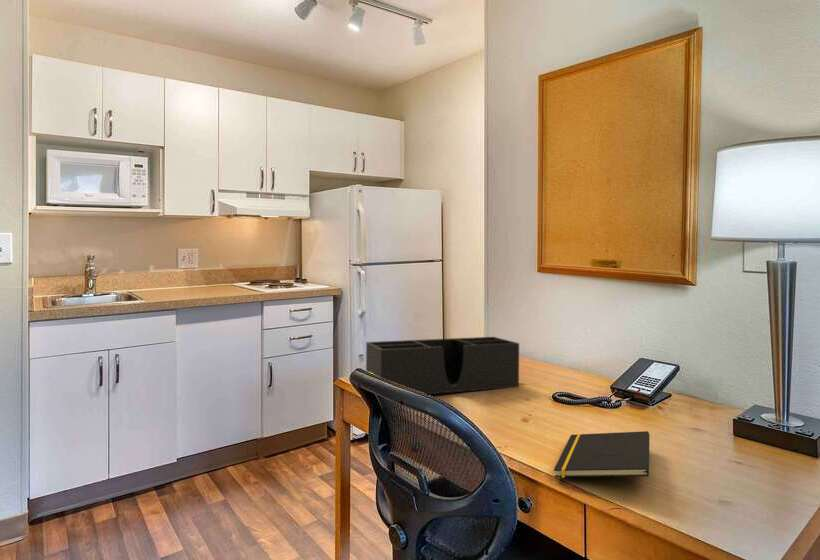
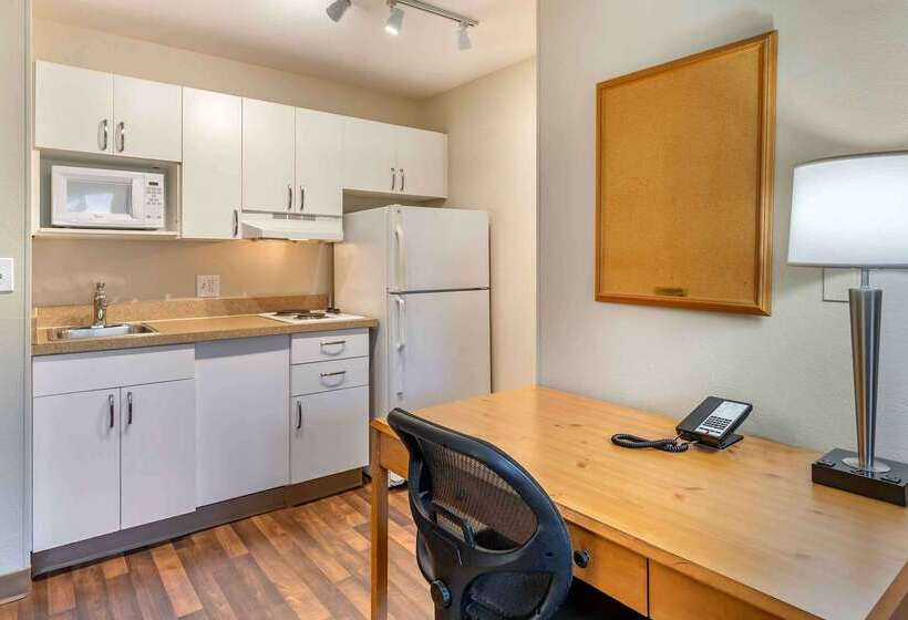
- desk organizer (442, 364)
- notepad (604, 452)
